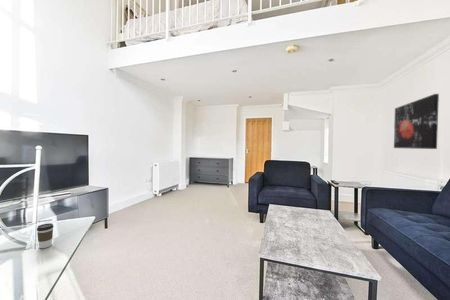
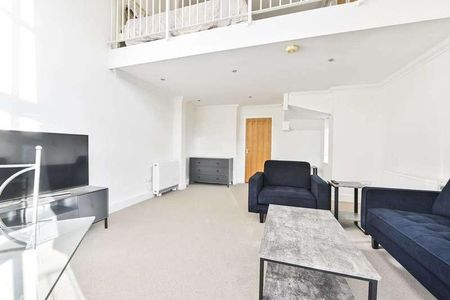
- coffee cup (45, 235)
- wall art (412, 125)
